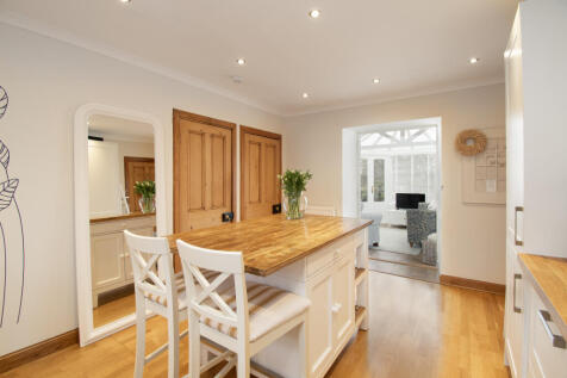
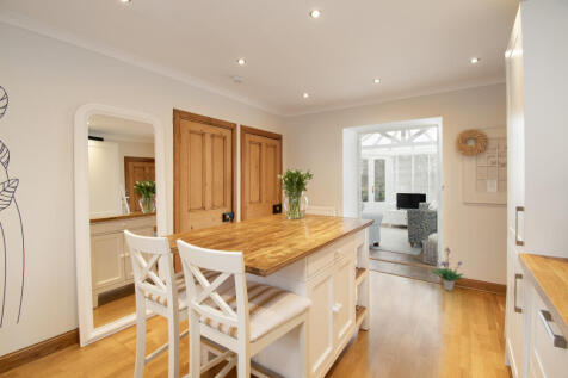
+ potted plant (447, 268)
